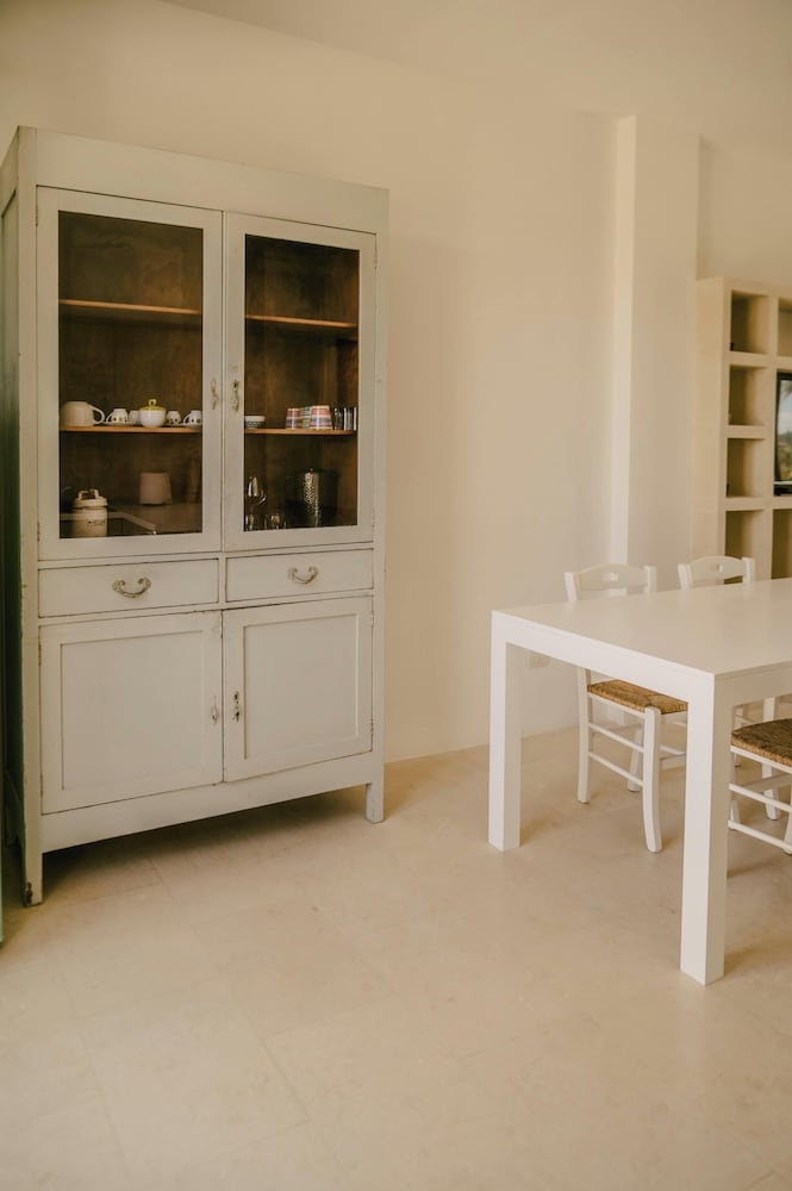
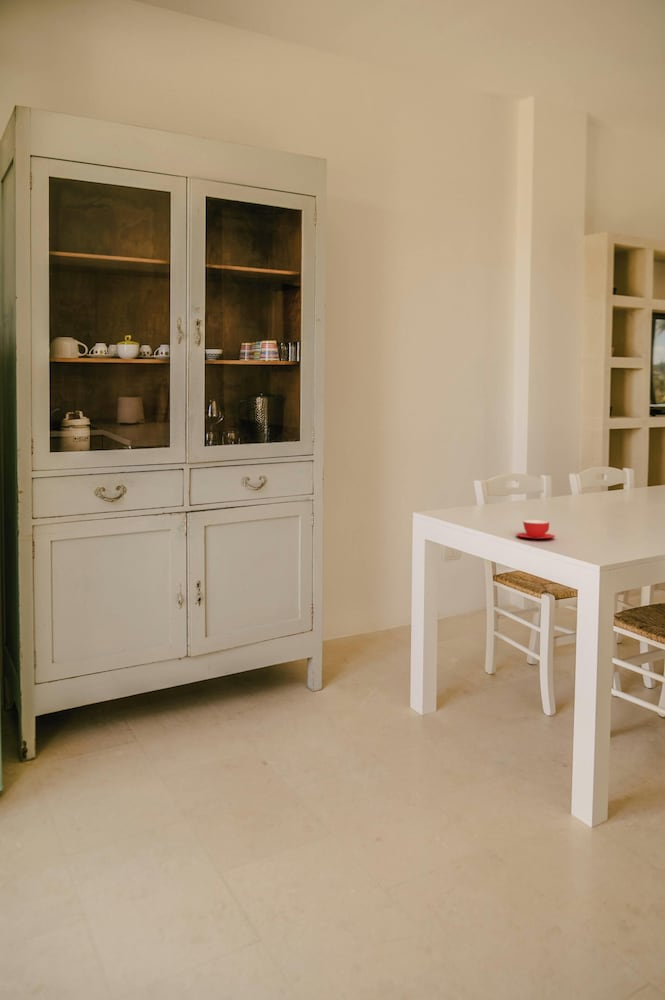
+ teacup (535, 529)
